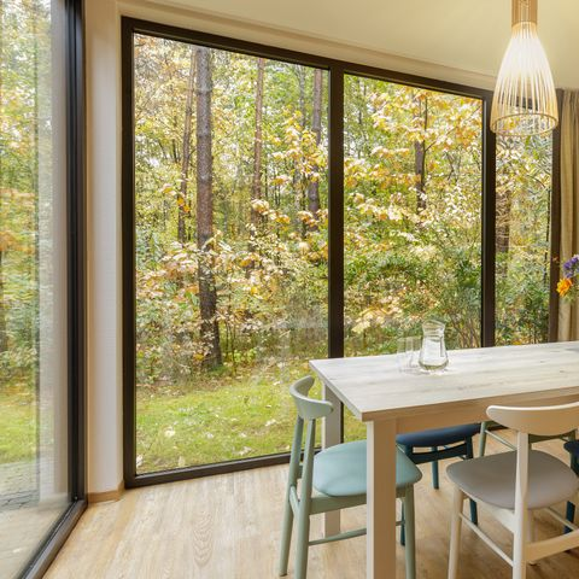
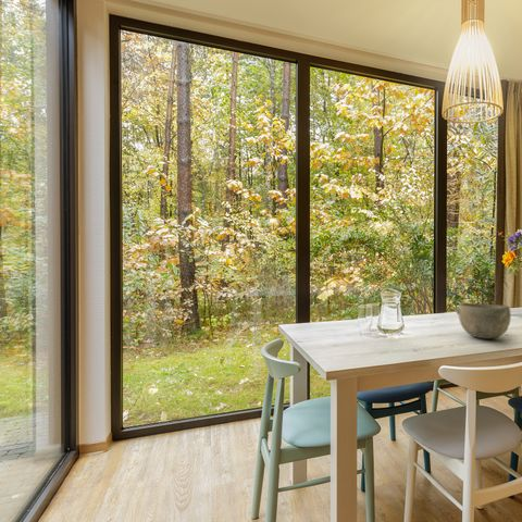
+ bowl (484, 321)
